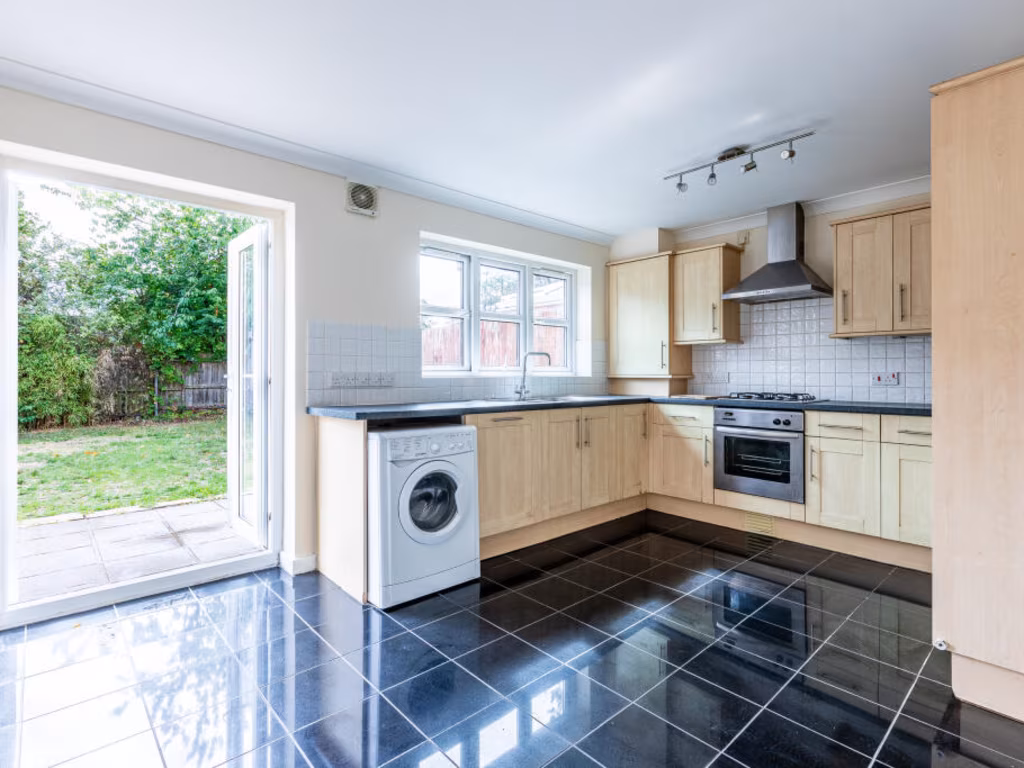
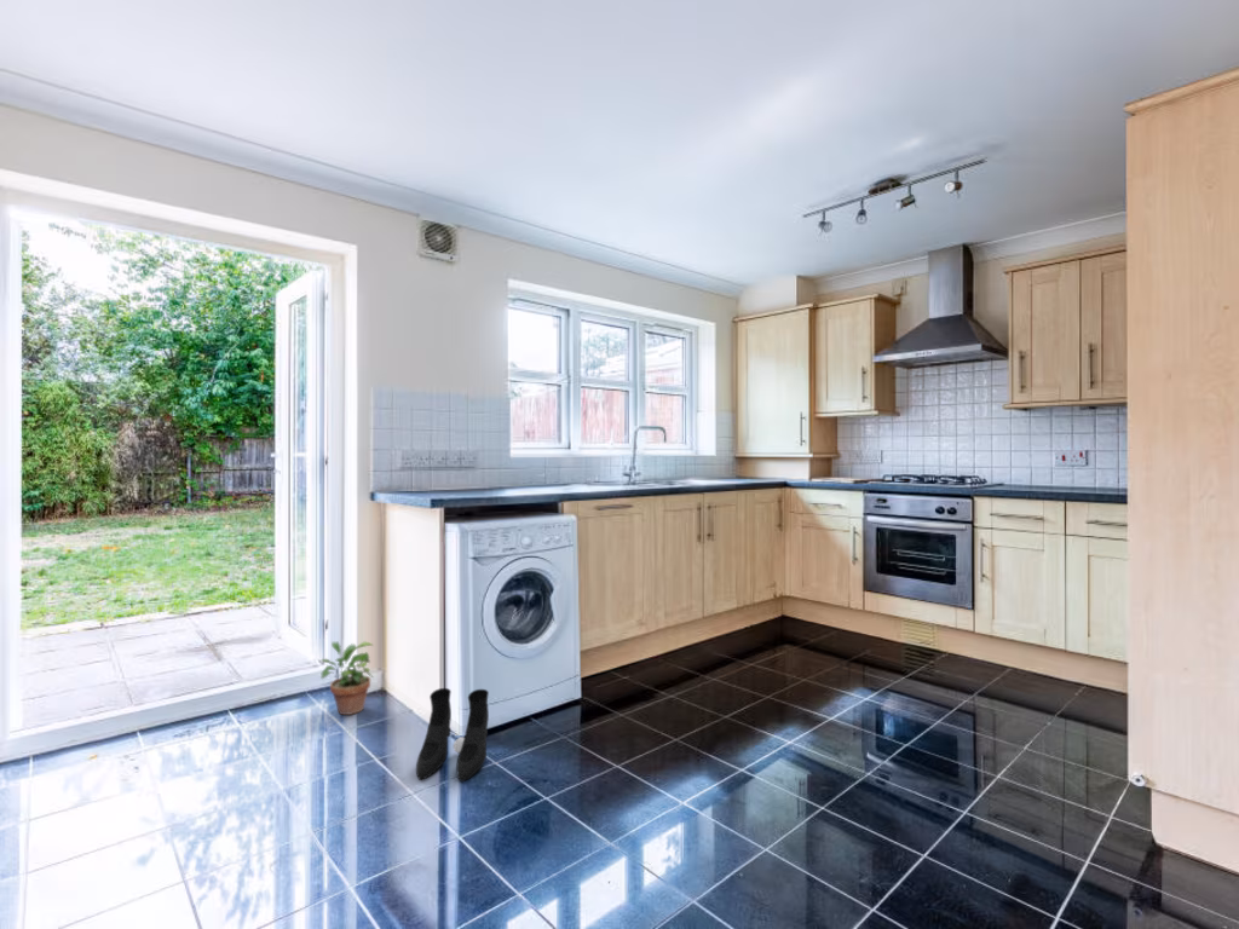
+ potted plant (344, 676)
+ boots (449, 728)
